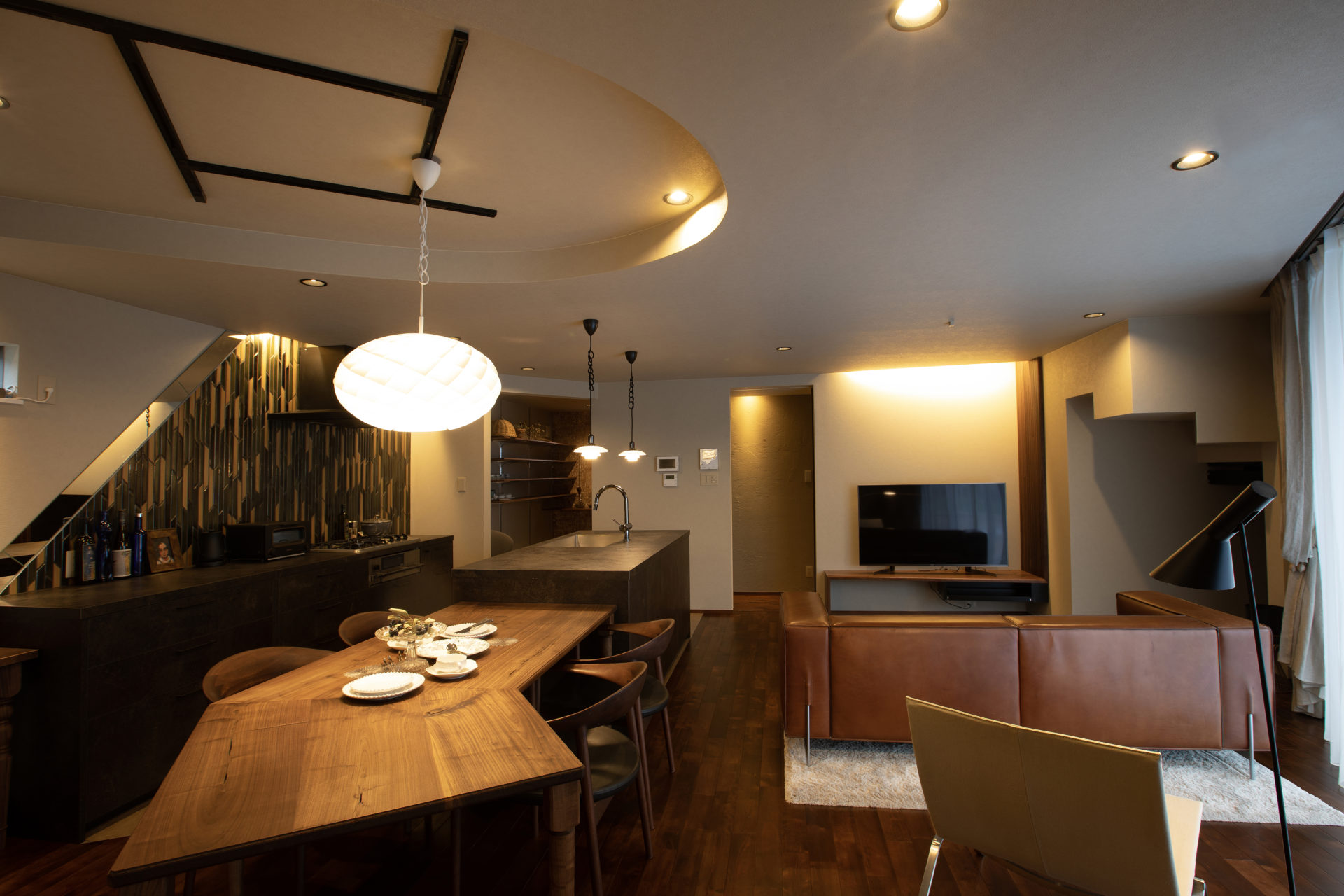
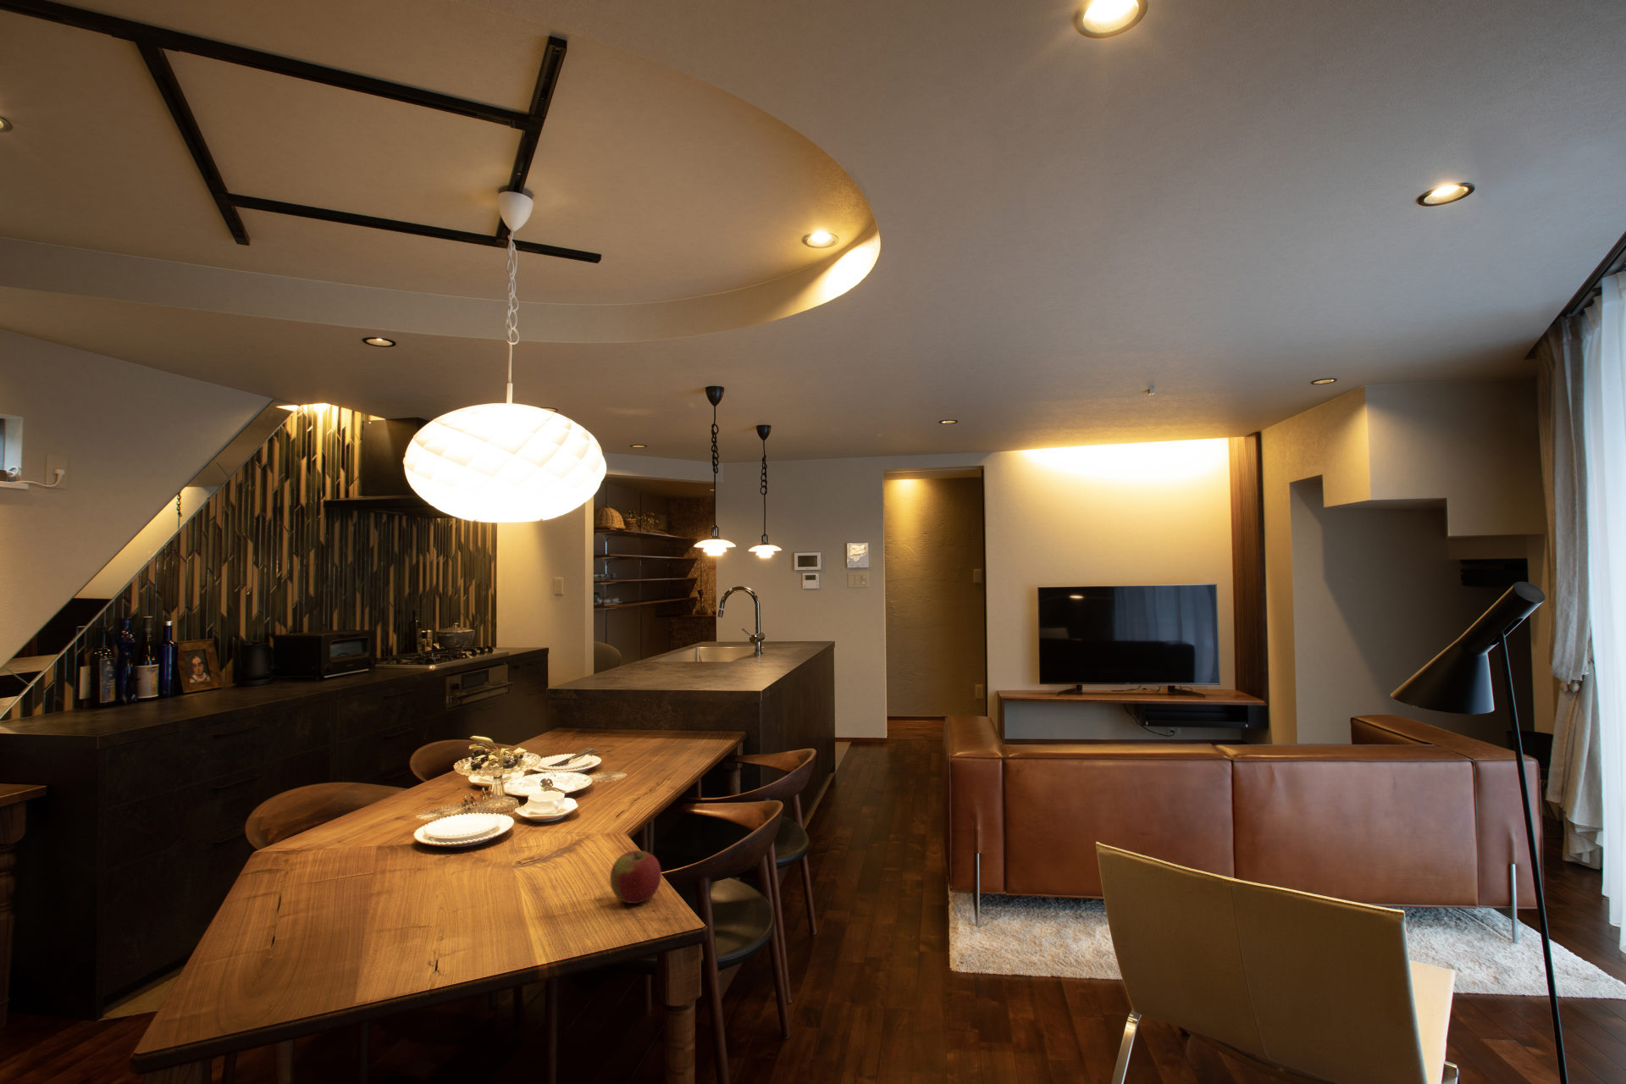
+ apple (635, 873)
